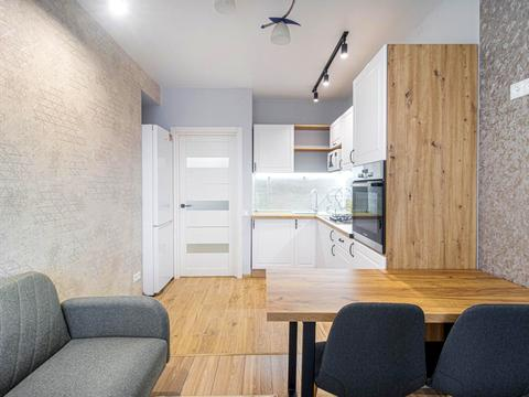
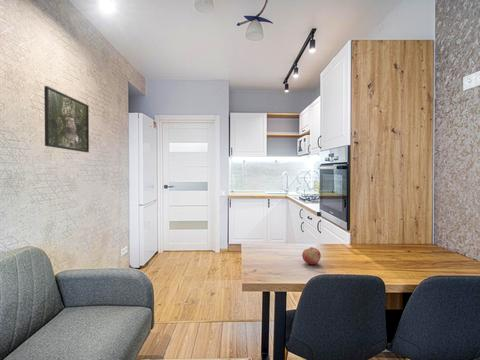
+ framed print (69, 123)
+ fruit (311, 255)
